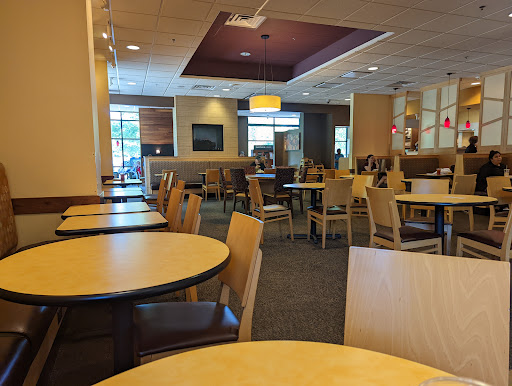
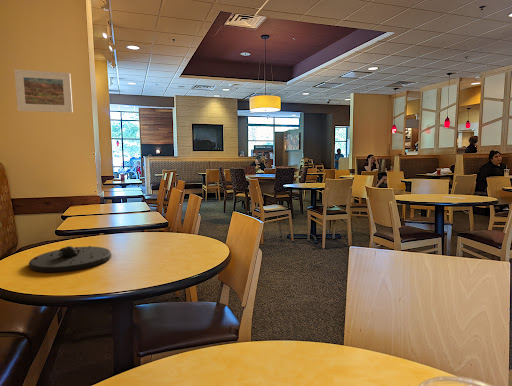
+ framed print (44, 91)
+ plate (71, 253)
